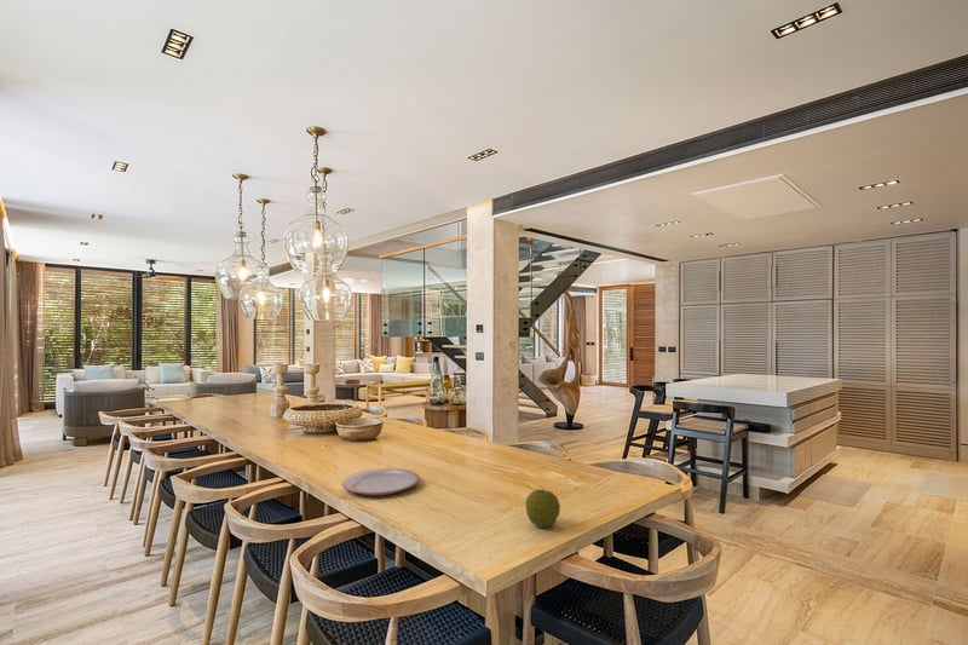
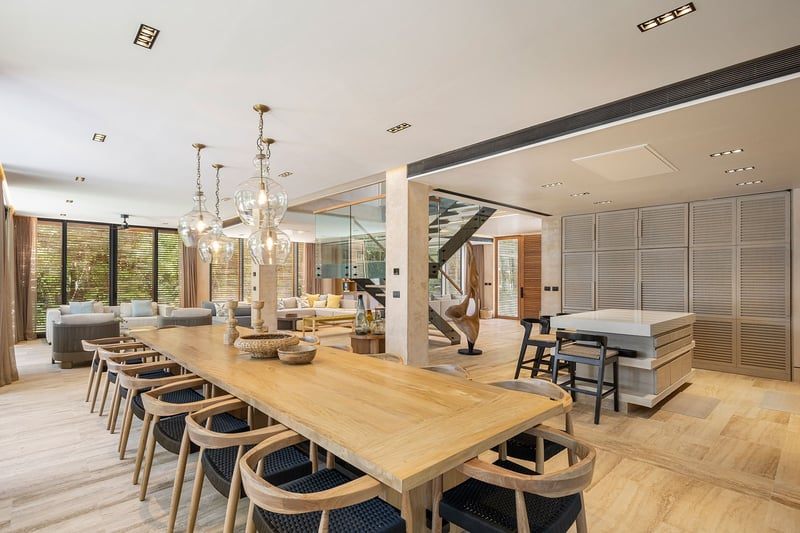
- plate (381, 482)
- apple (542, 505)
